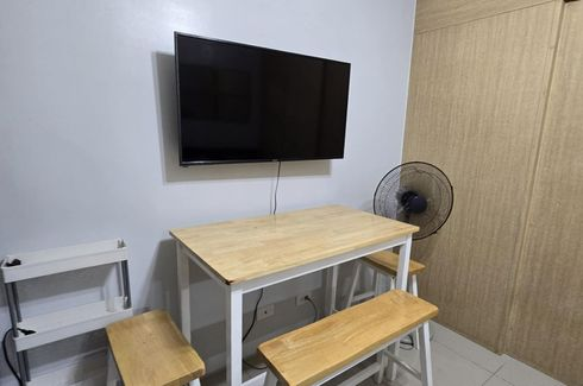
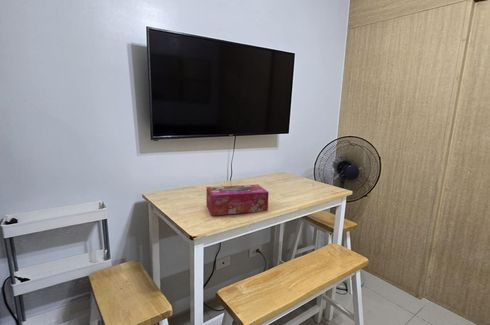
+ tissue box (236, 198)
